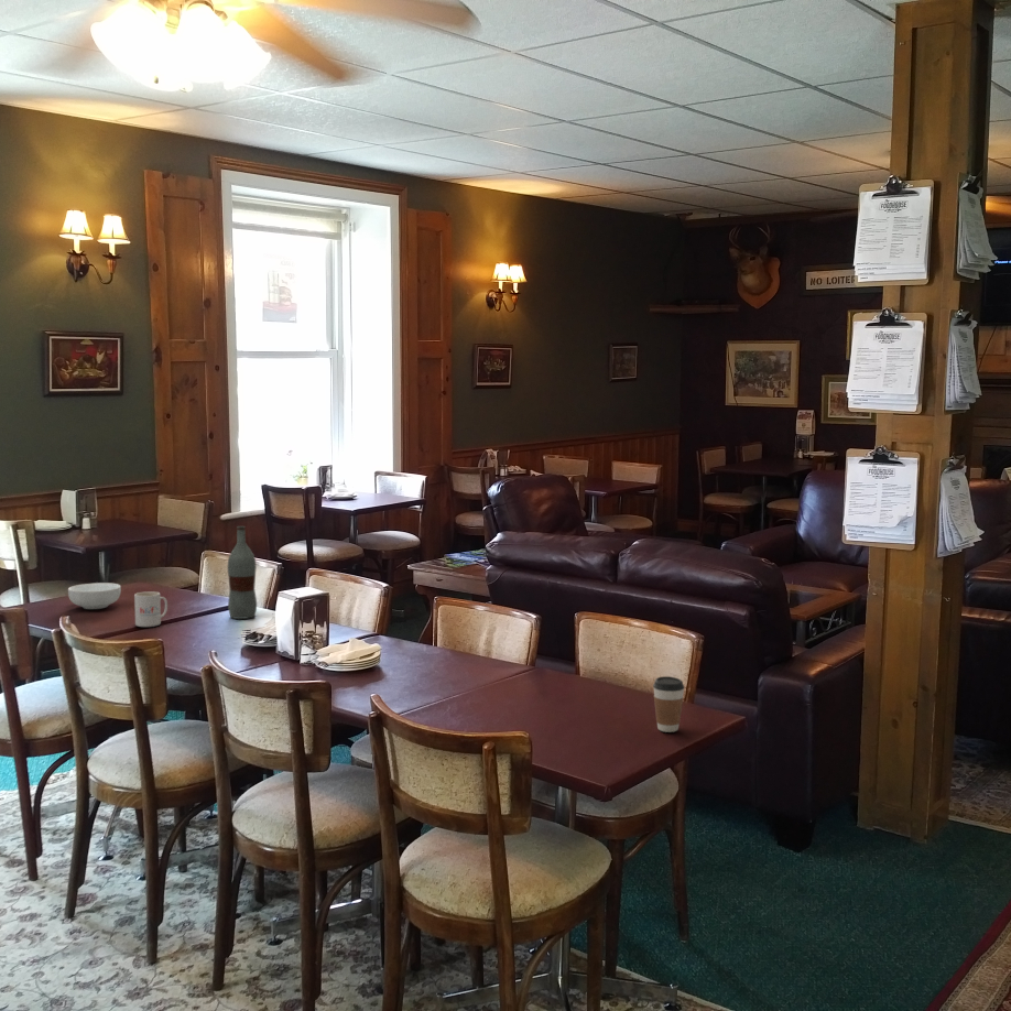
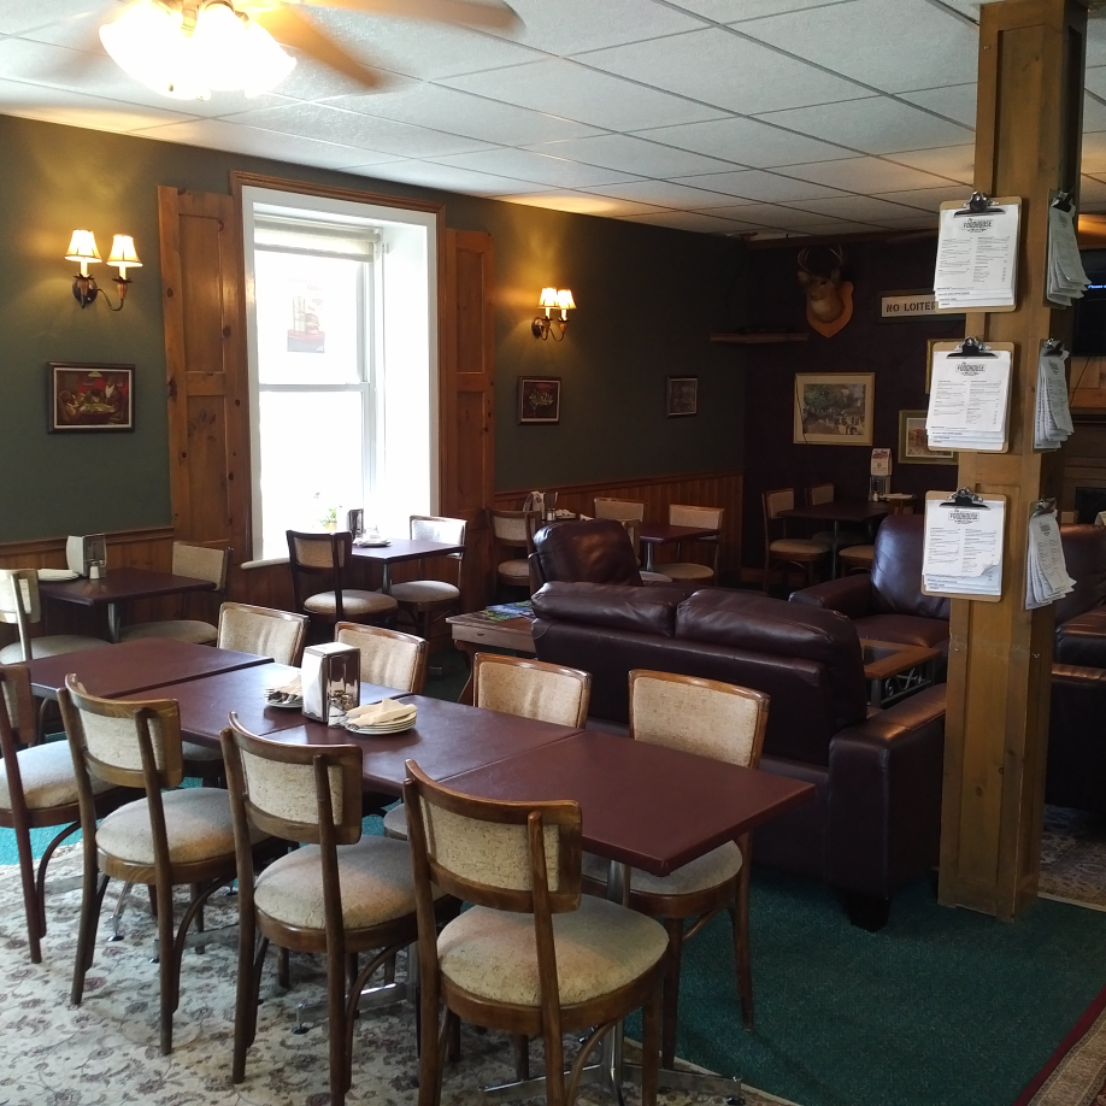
- cereal bowl (95, 597)
- coffee cup (667, 704)
- mug (152, 608)
- bottle (241, 572)
